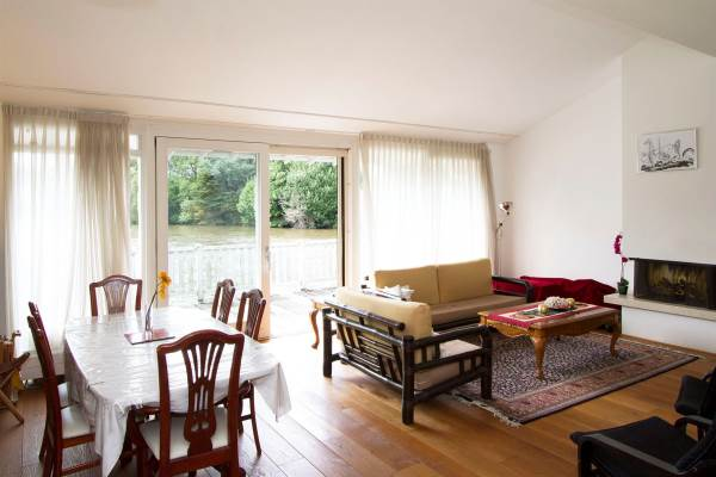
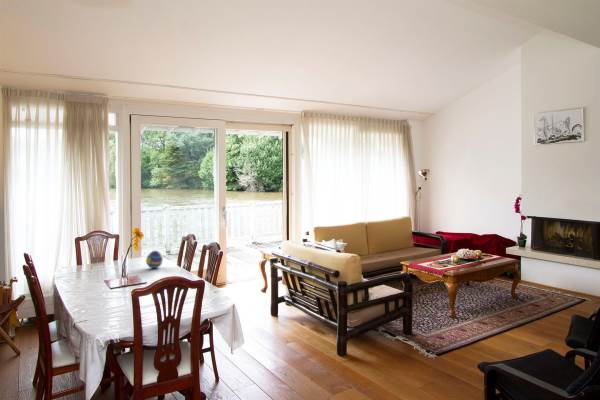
+ decorative egg (154, 259)
